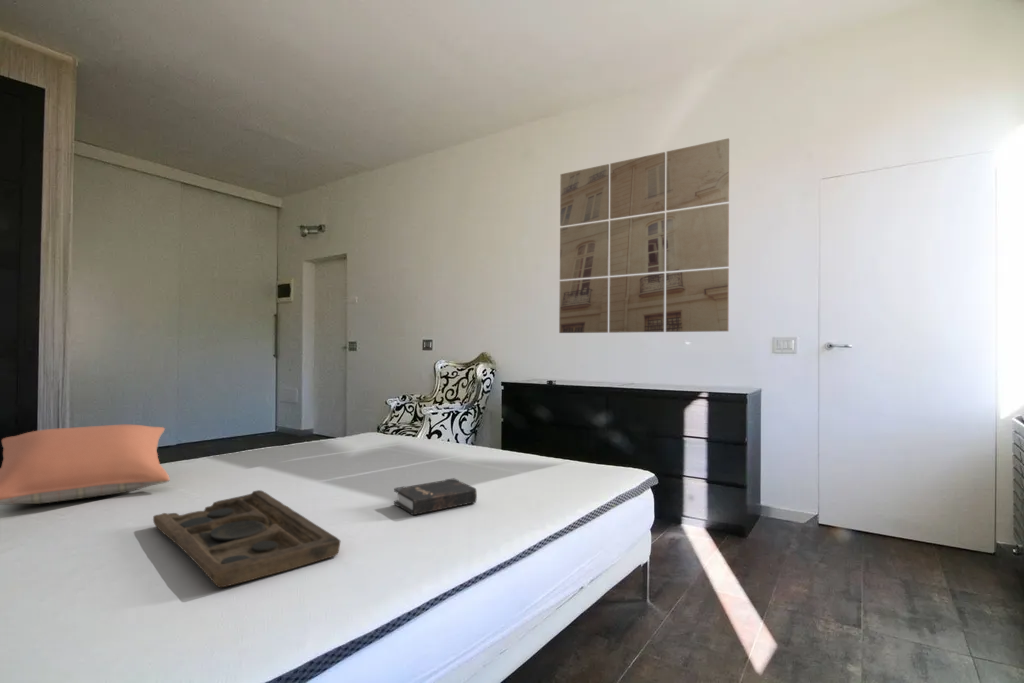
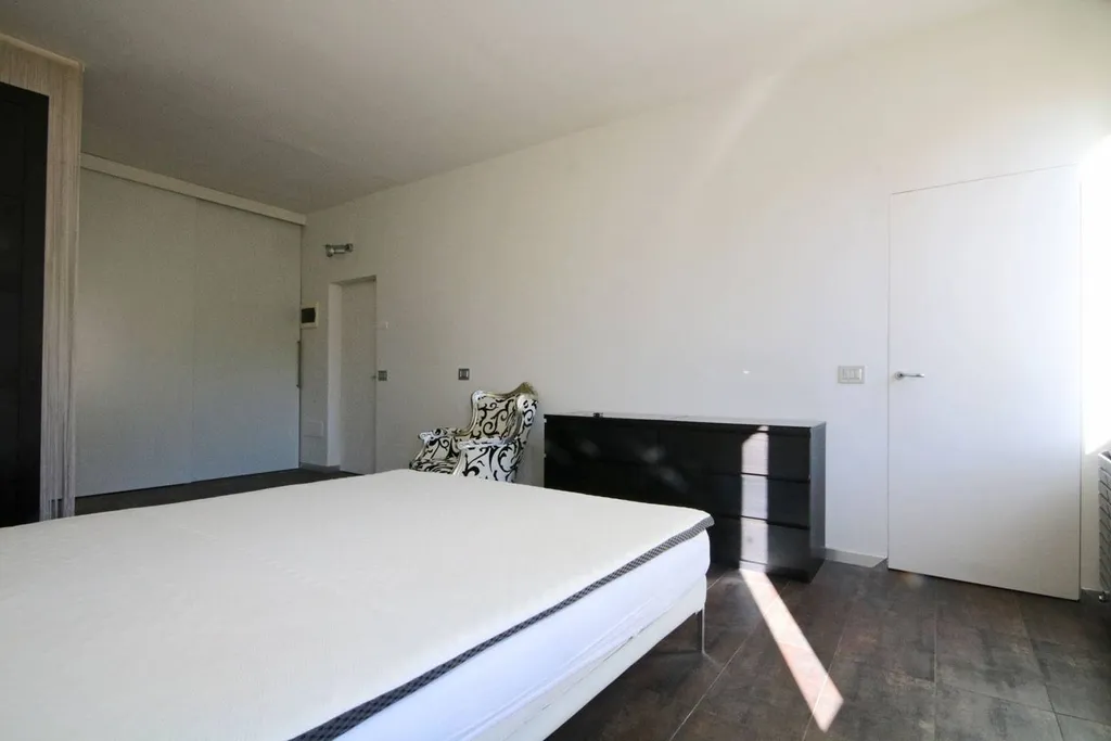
- pillow (84, 460)
- hardback book (435, 495)
- decorative tray (241, 530)
- wall art (636, 245)
